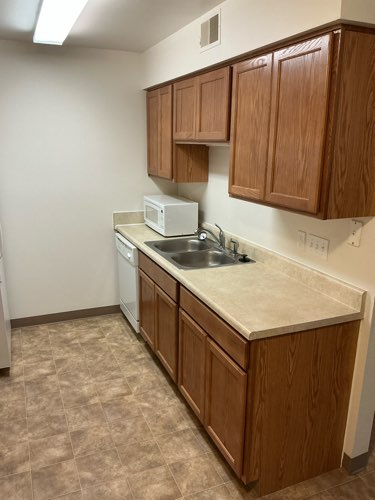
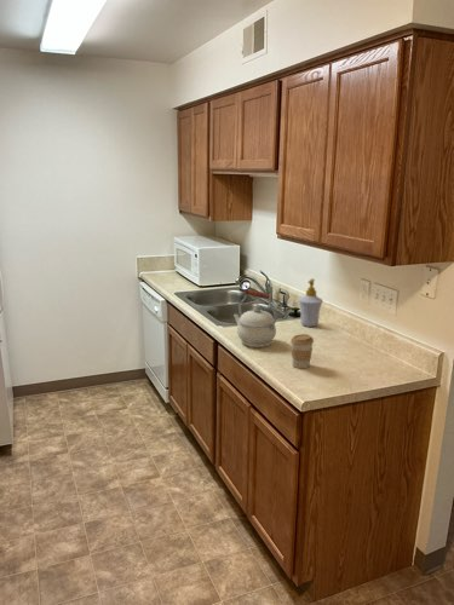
+ coffee cup (301, 350)
+ soap bottle (310, 301)
+ kettle (254, 316)
